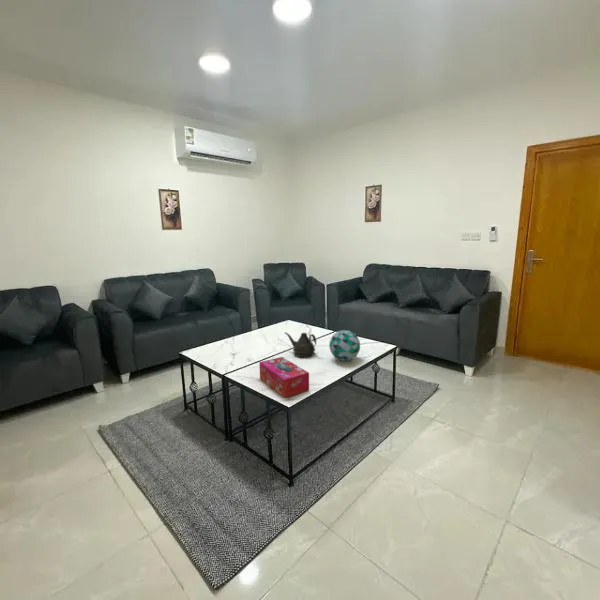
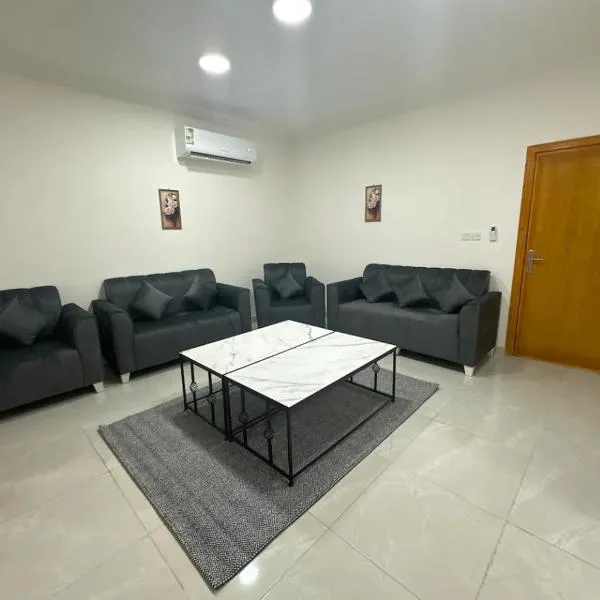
- decorative ball (344, 345)
- tissue box (283, 375)
- teapot (300, 342)
